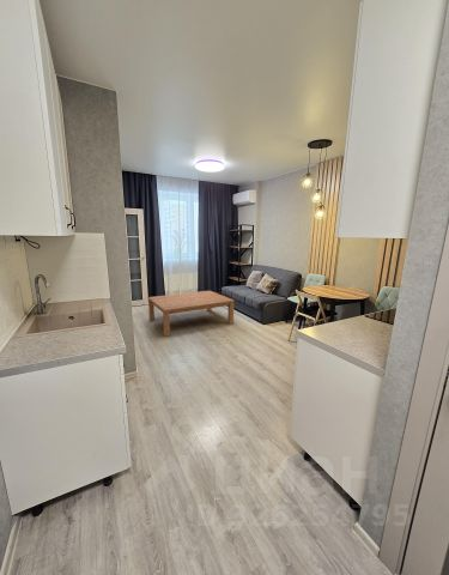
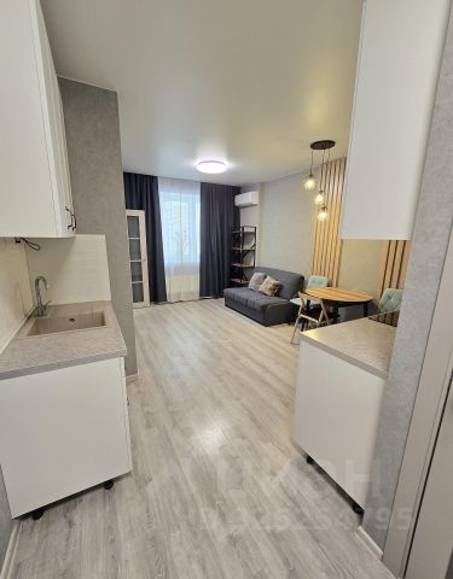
- coffee table (190, 309)
